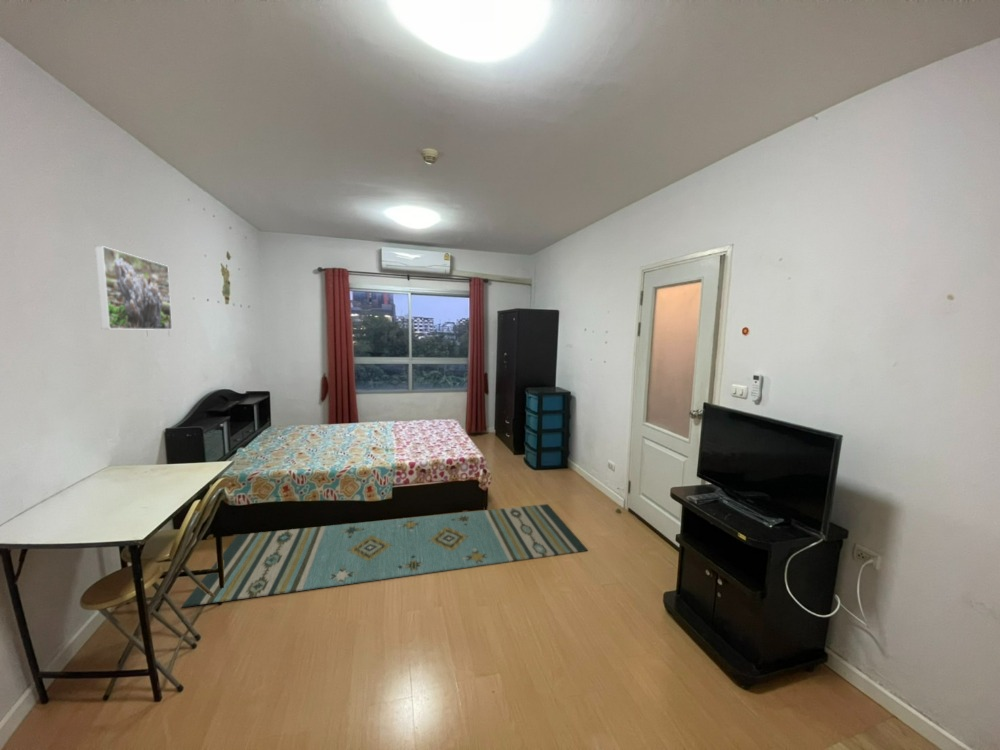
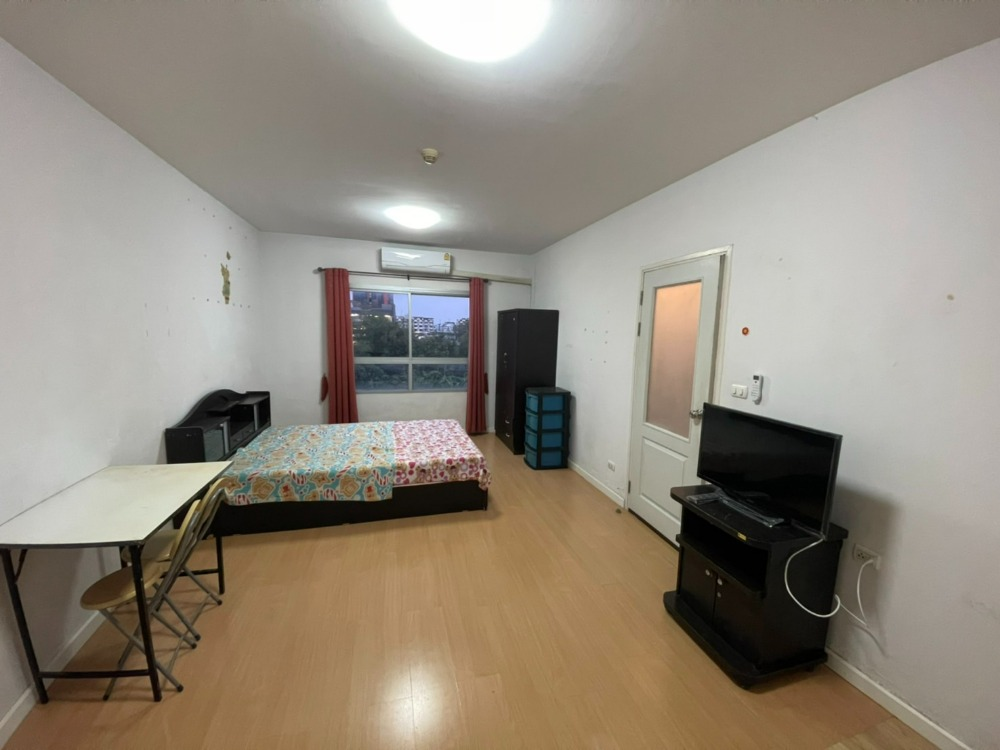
- rug (410, 542)
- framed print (139, 293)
